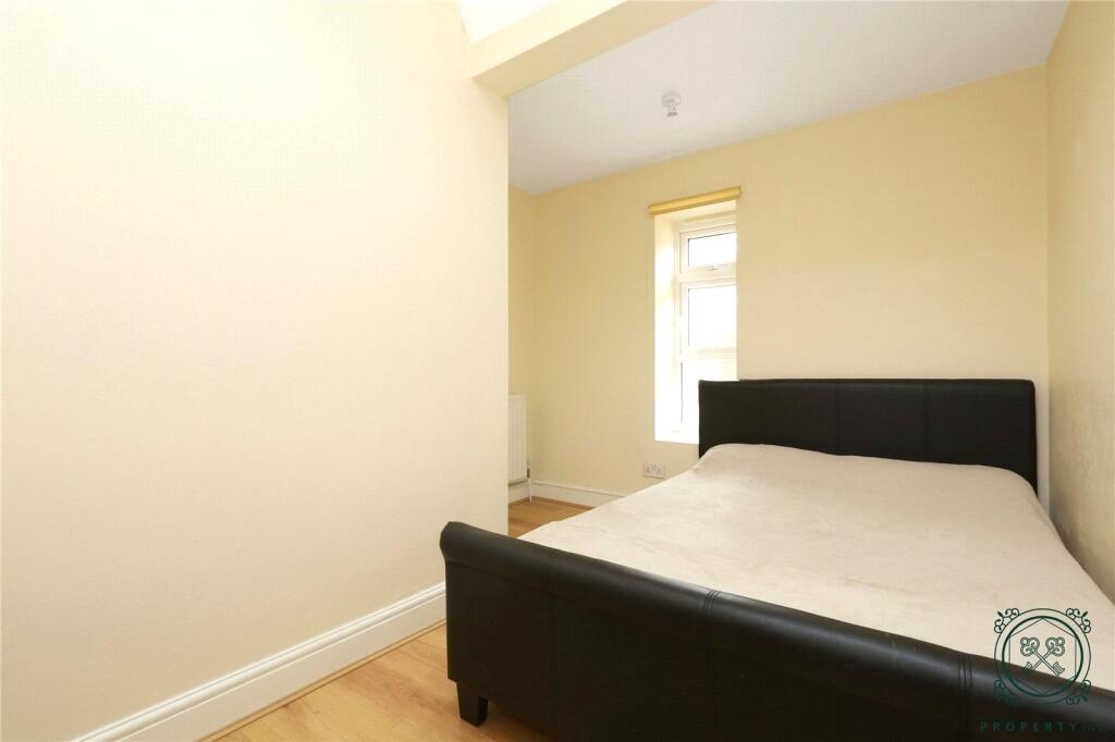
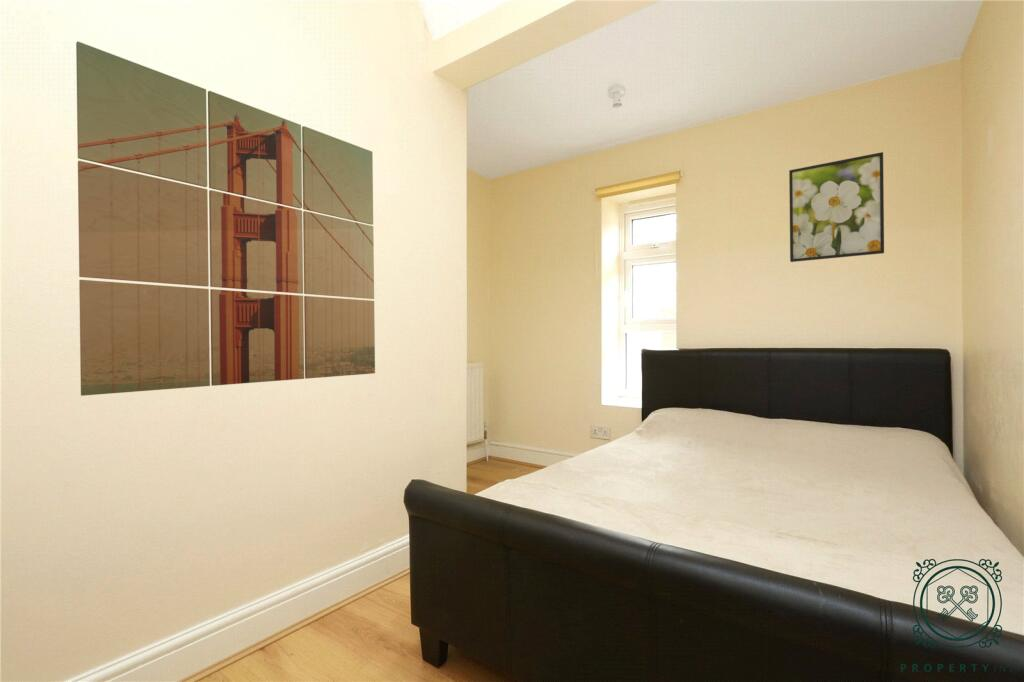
+ wall art (259, 245)
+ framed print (834, 209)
